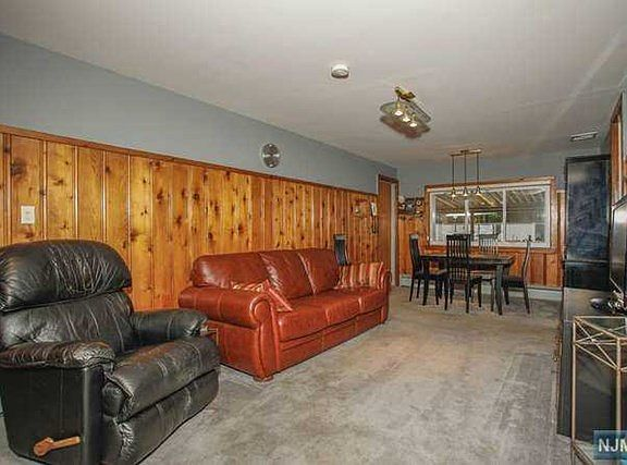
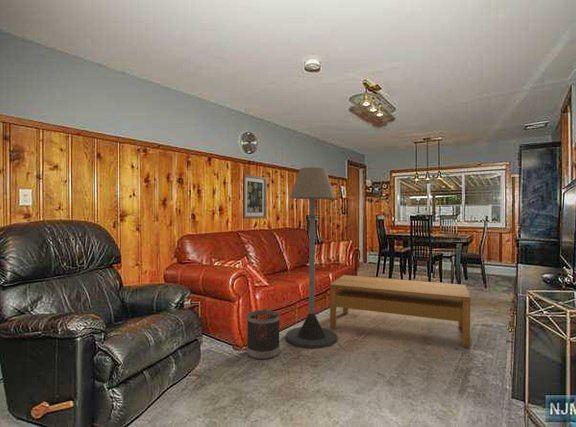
+ wall art (255, 197)
+ floor lamp (312, 253)
+ wastebasket (263, 333)
+ coffee table (397, 305)
